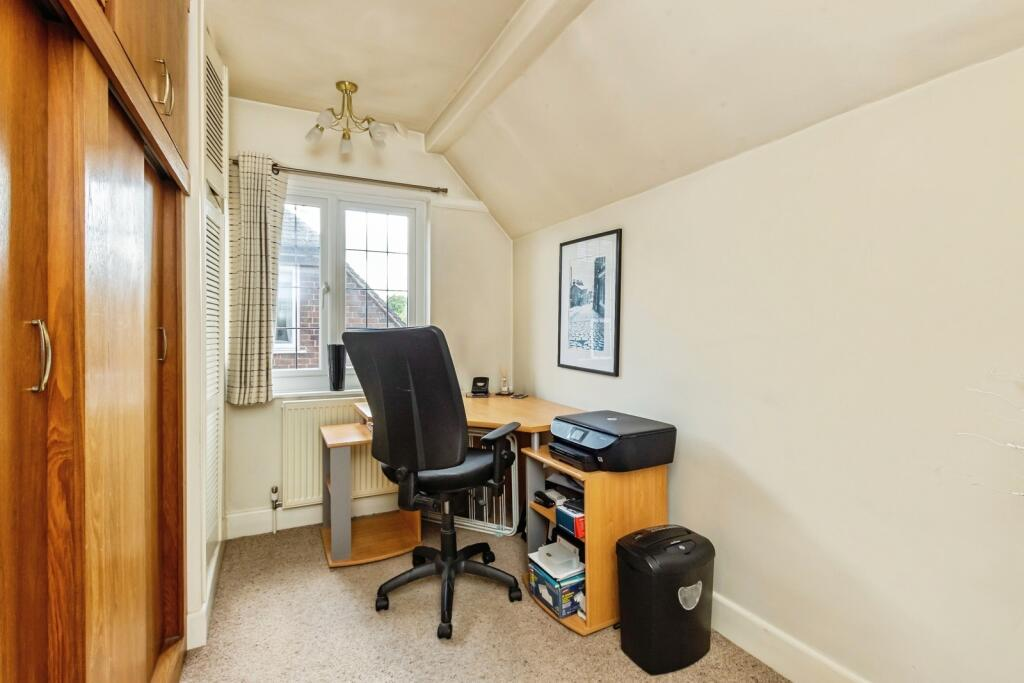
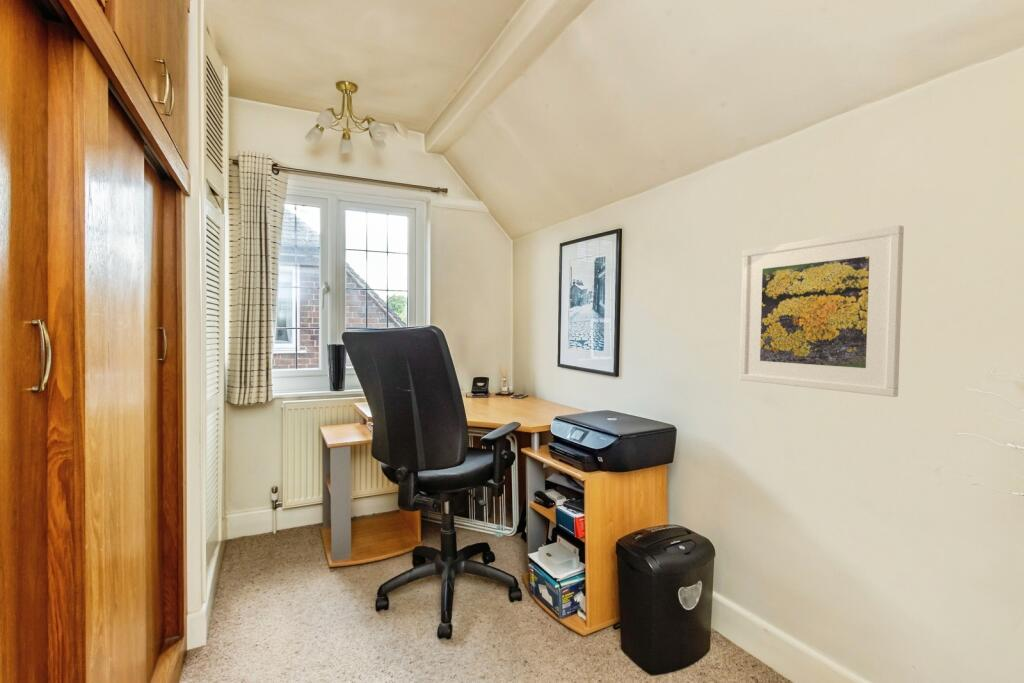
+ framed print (810, 313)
